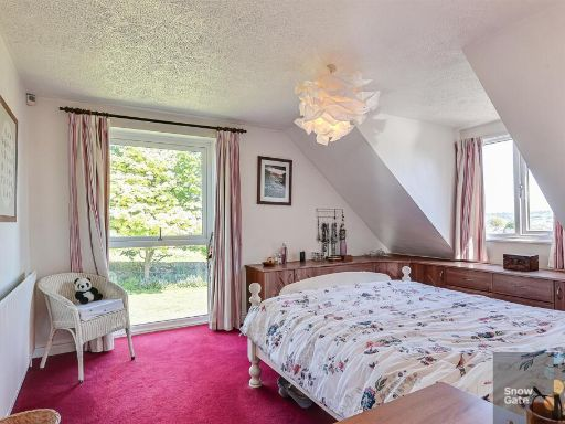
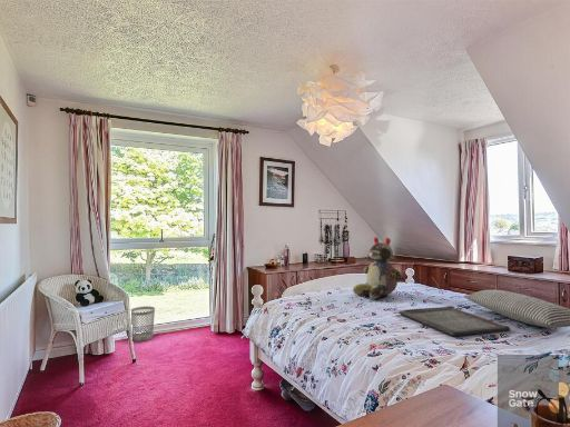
+ stuffed bear (375, 266)
+ serving tray (450, 319)
+ wastebasket (142, 324)
+ pillow (520, 307)
